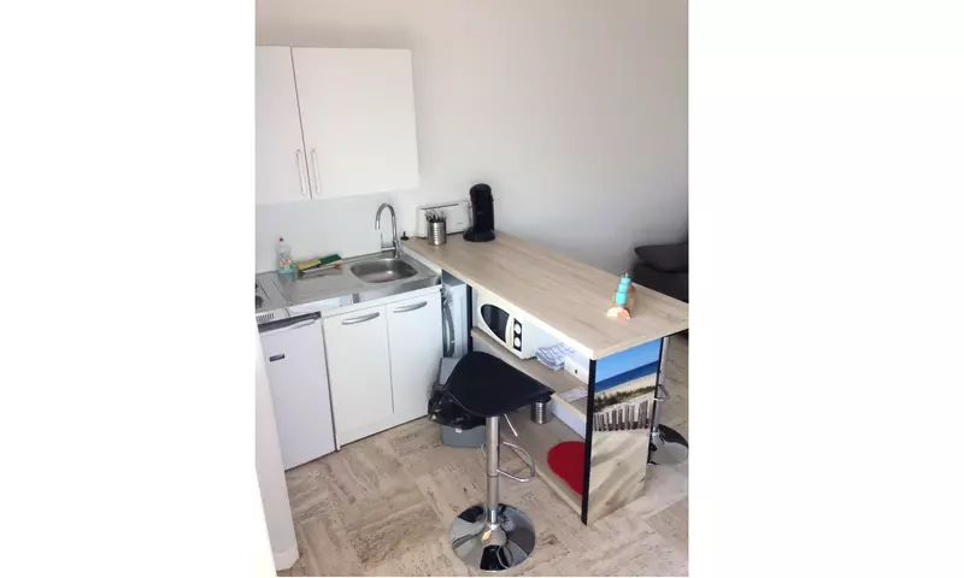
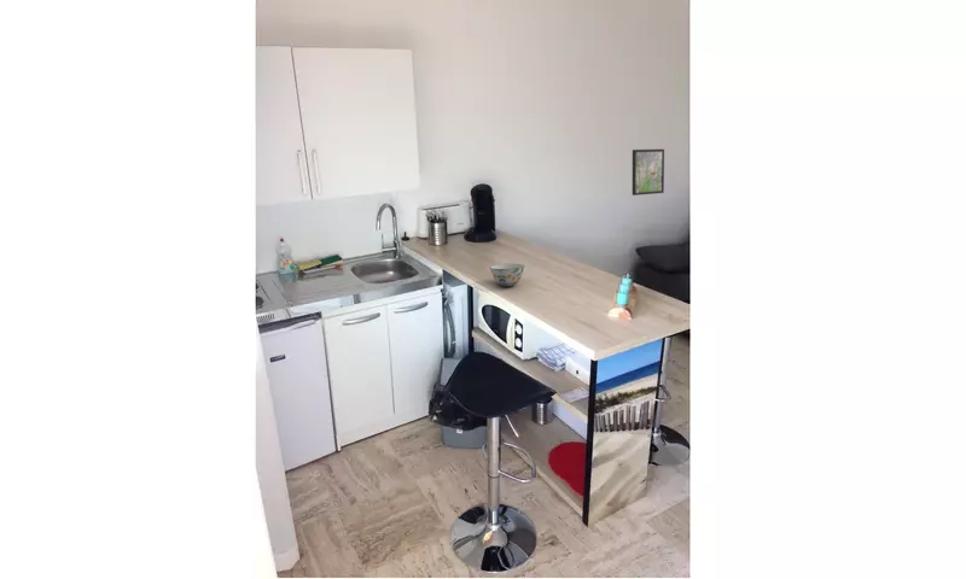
+ soup bowl (507, 275)
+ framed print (648, 171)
